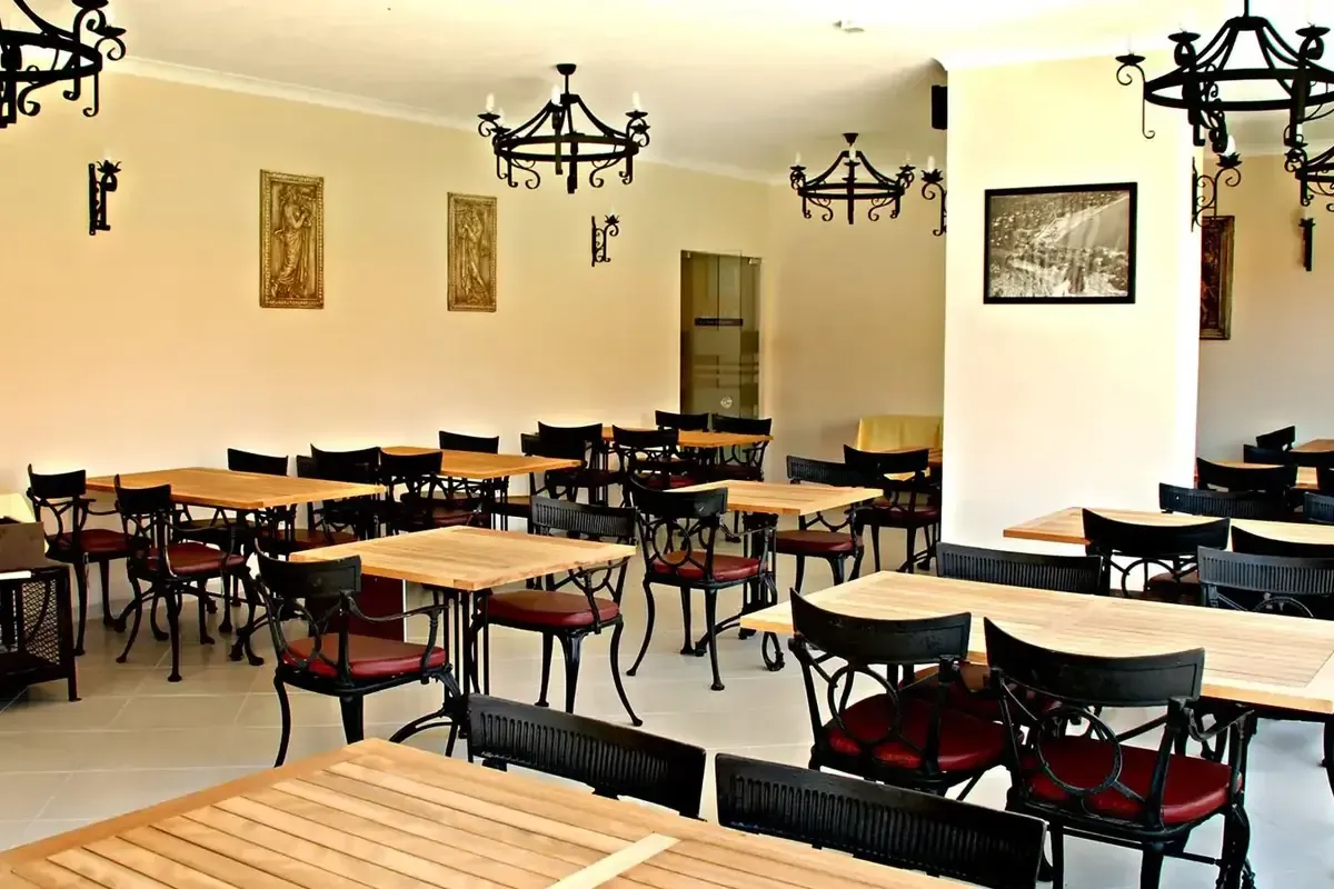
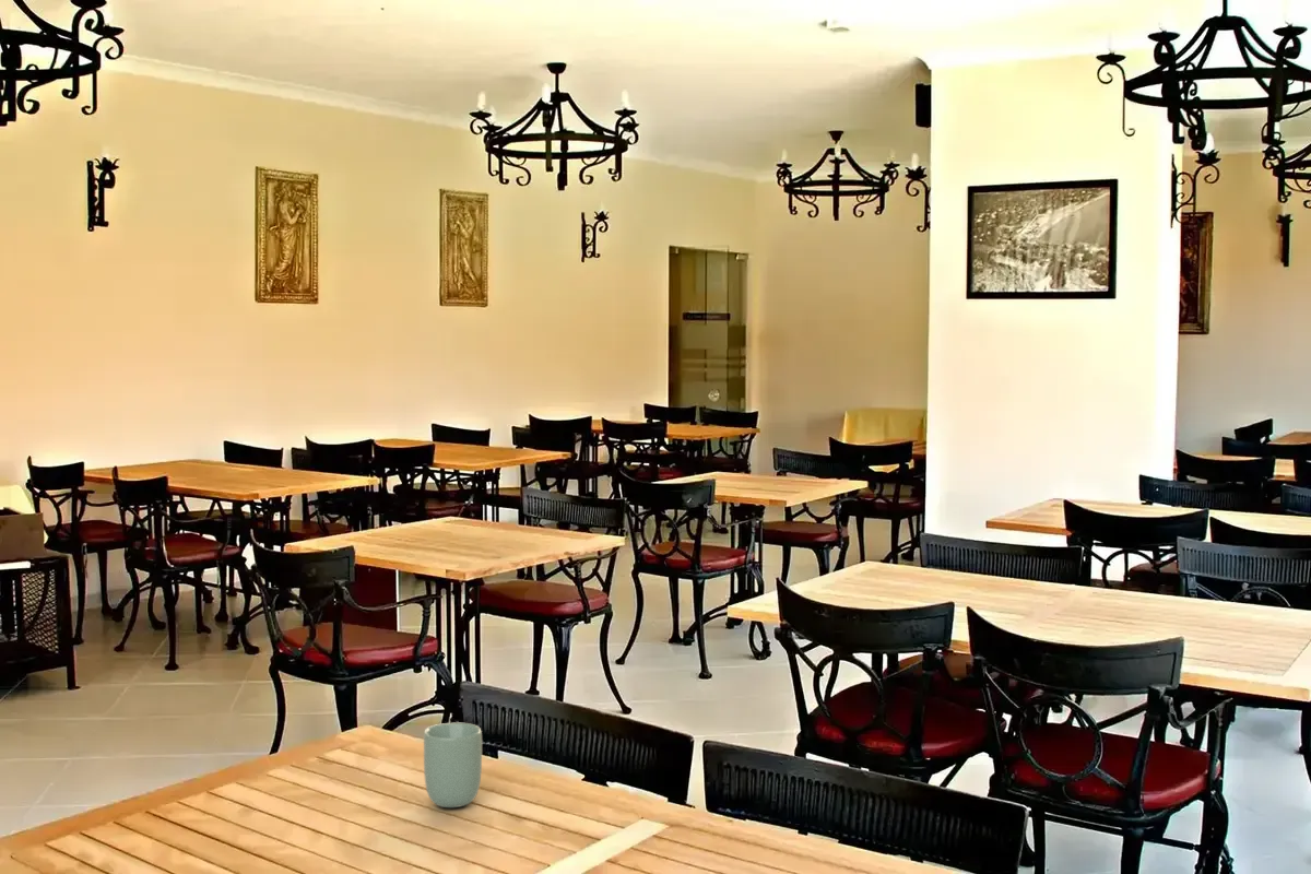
+ cup (452, 766)
